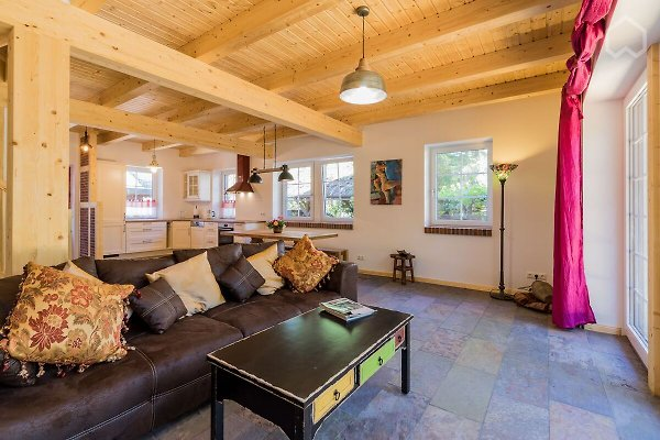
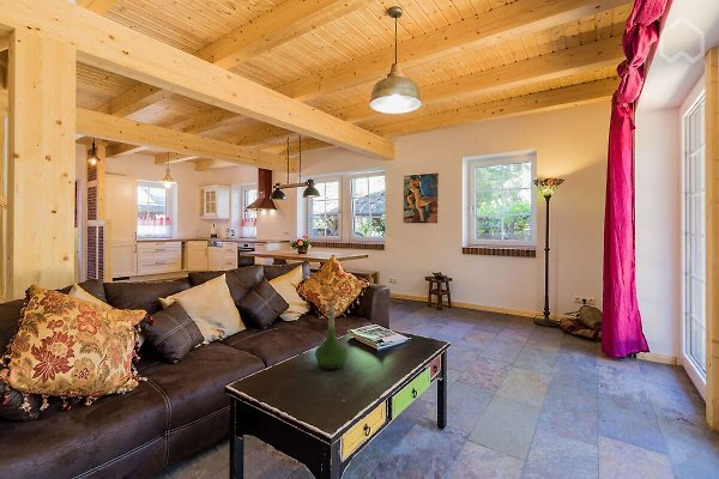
+ vase (331, 334)
